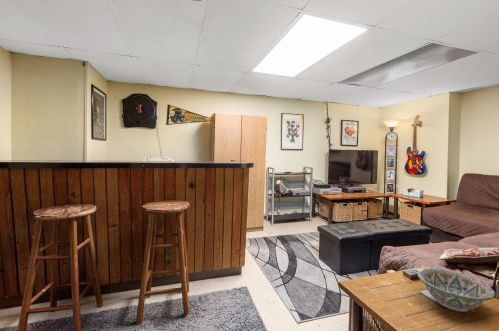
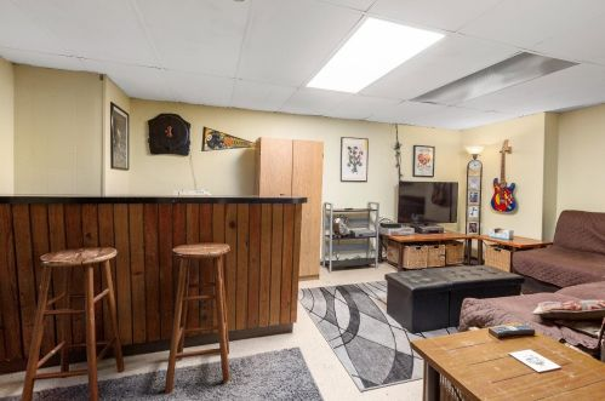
- decorative bowl (452, 292)
